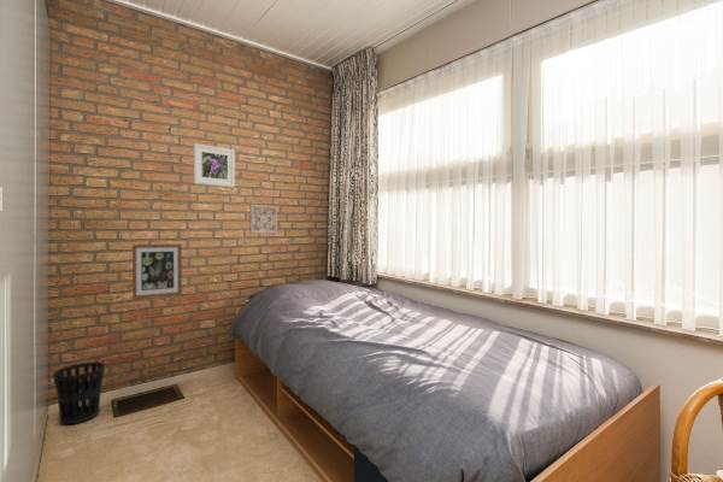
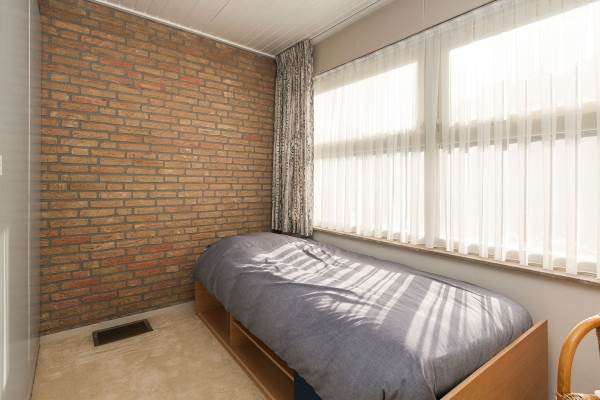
- wall art (158, 270)
- wall ornament (263, 219)
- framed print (214, 165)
- wastebasket (80, 393)
